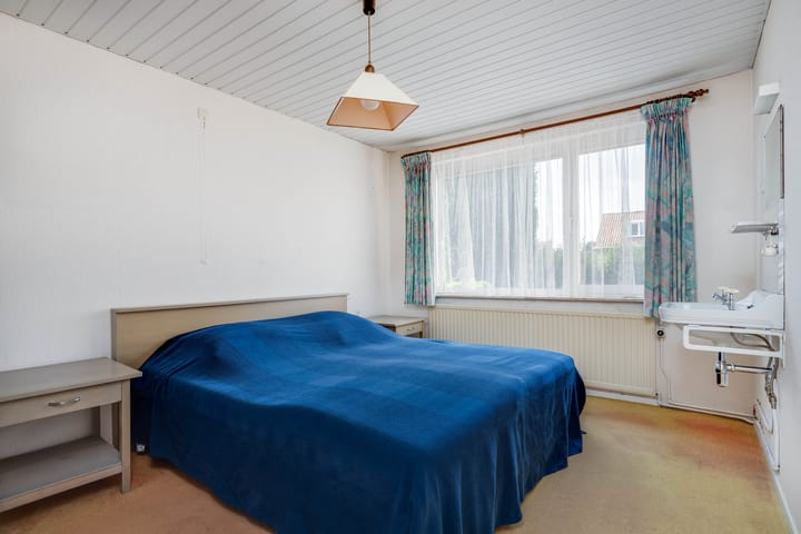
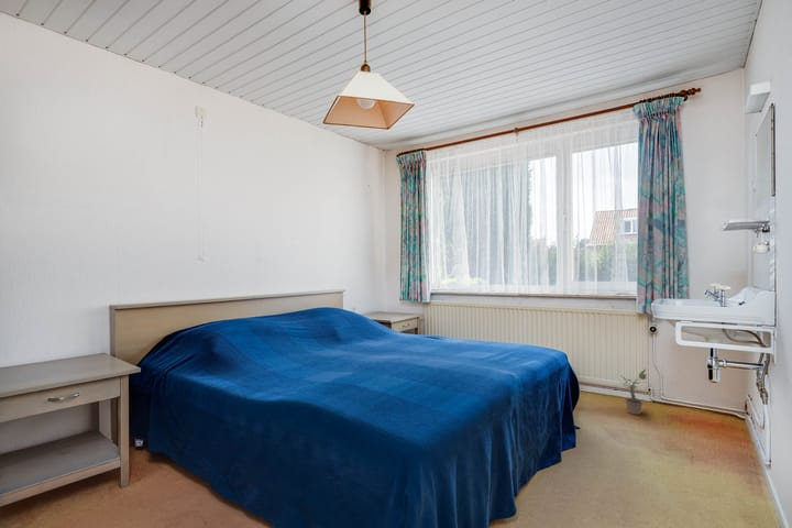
+ potted plant (631, 389)
